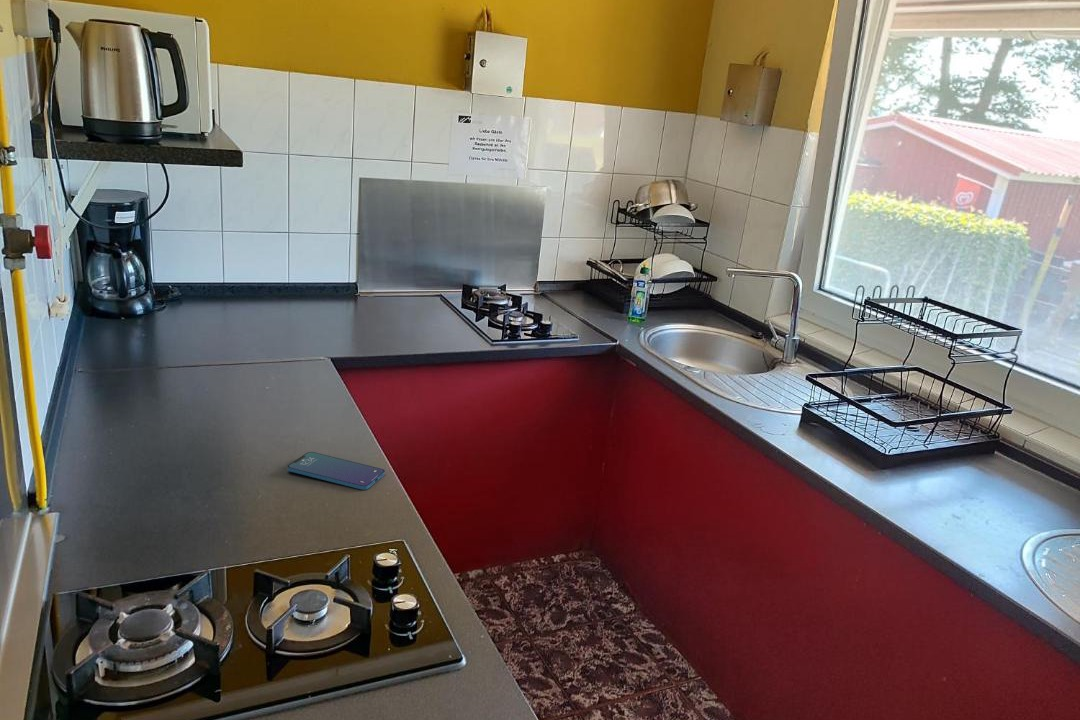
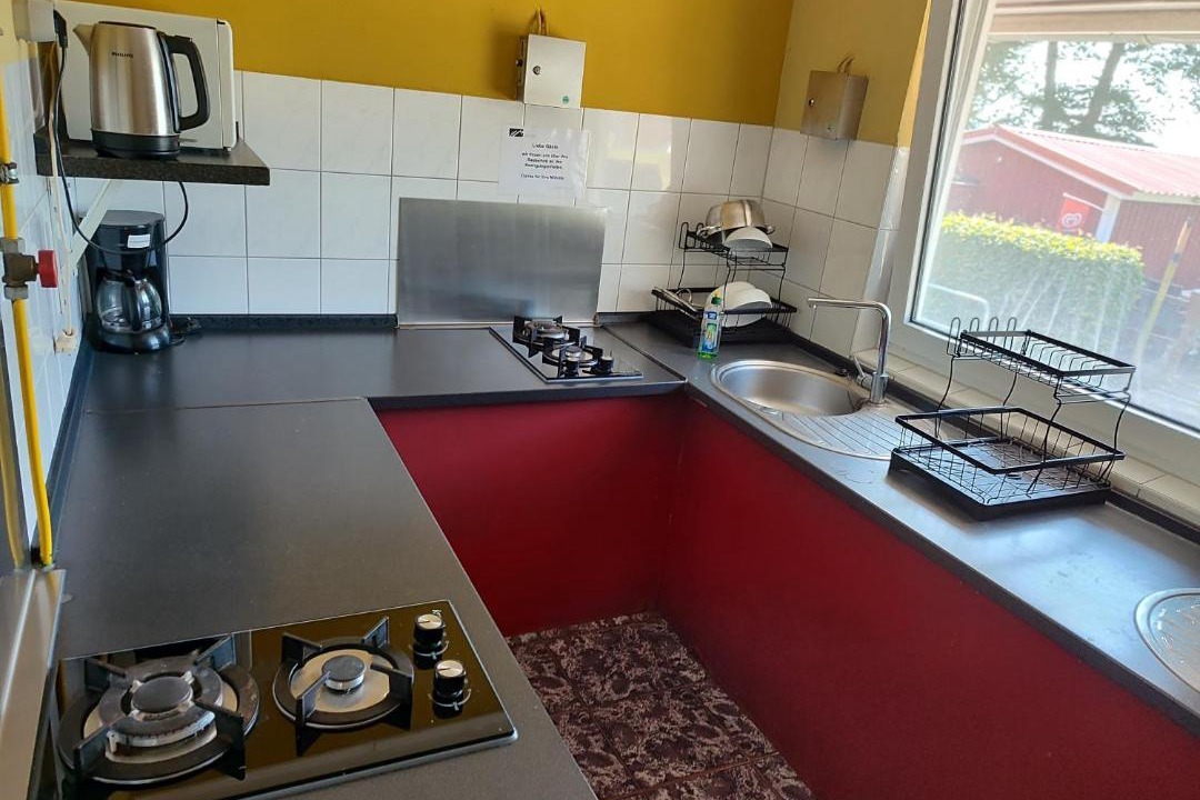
- smartphone (336, 470)
